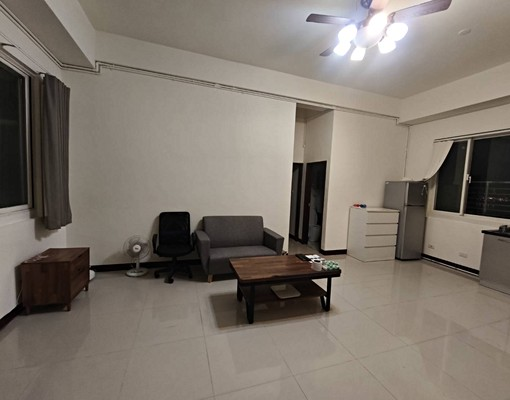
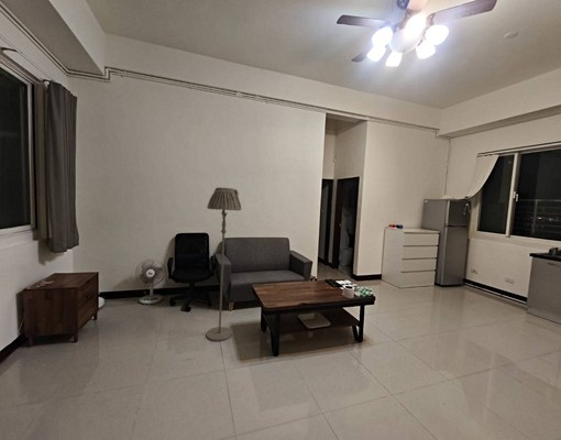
+ floor lamp (222, 262)
